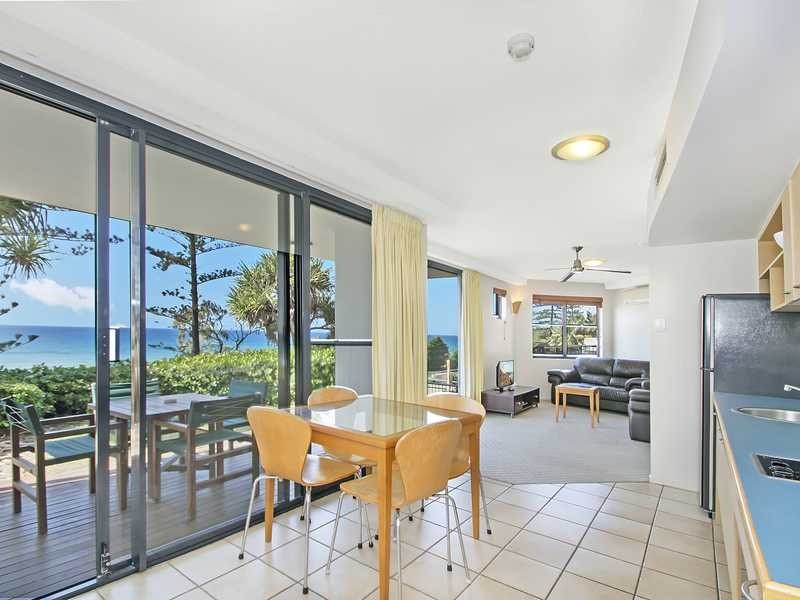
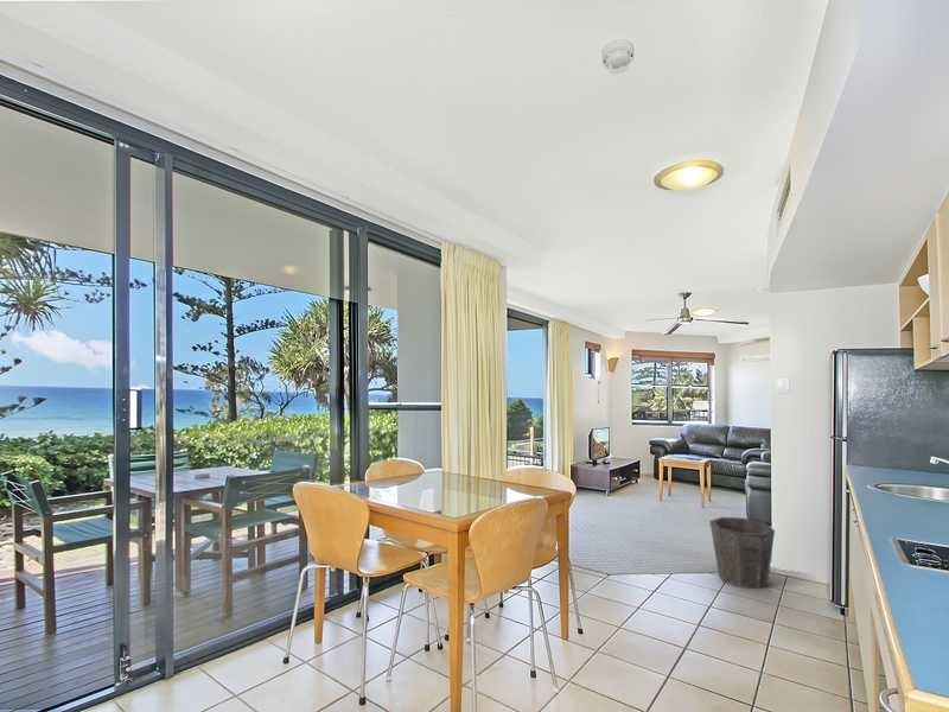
+ waste bin (741, 553)
